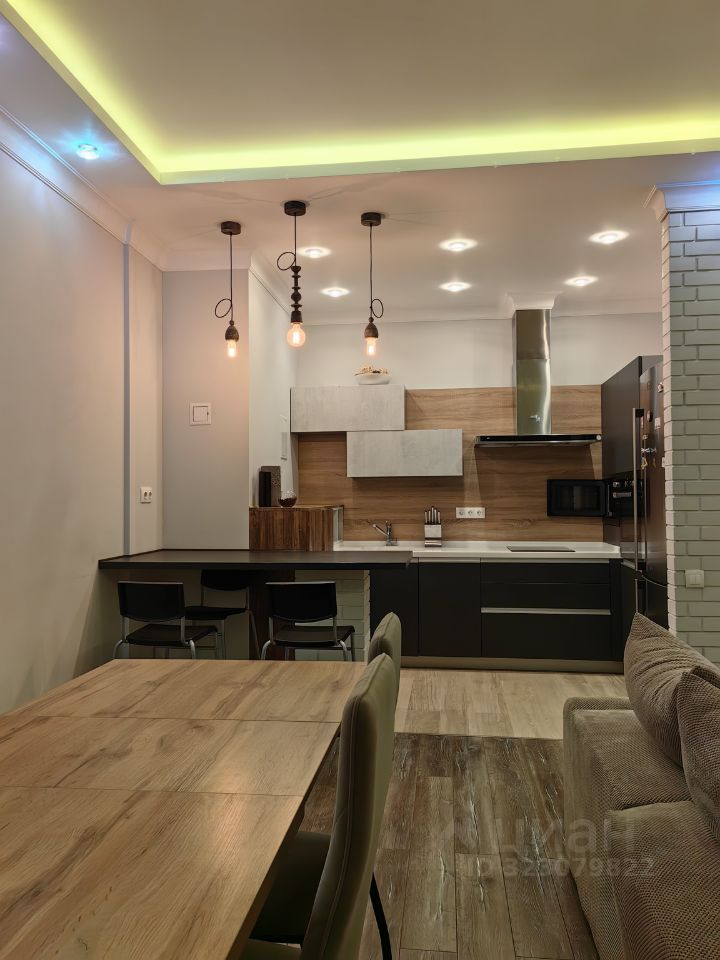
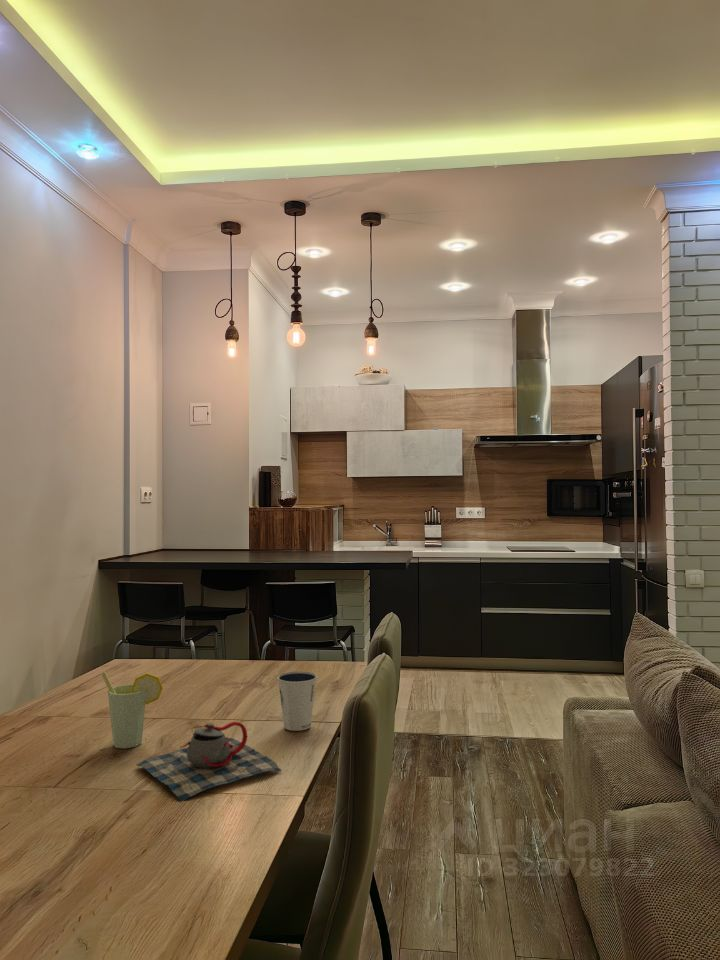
+ teapot (208, 746)
+ dixie cup (297, 701)
+ cup (132, 707)
